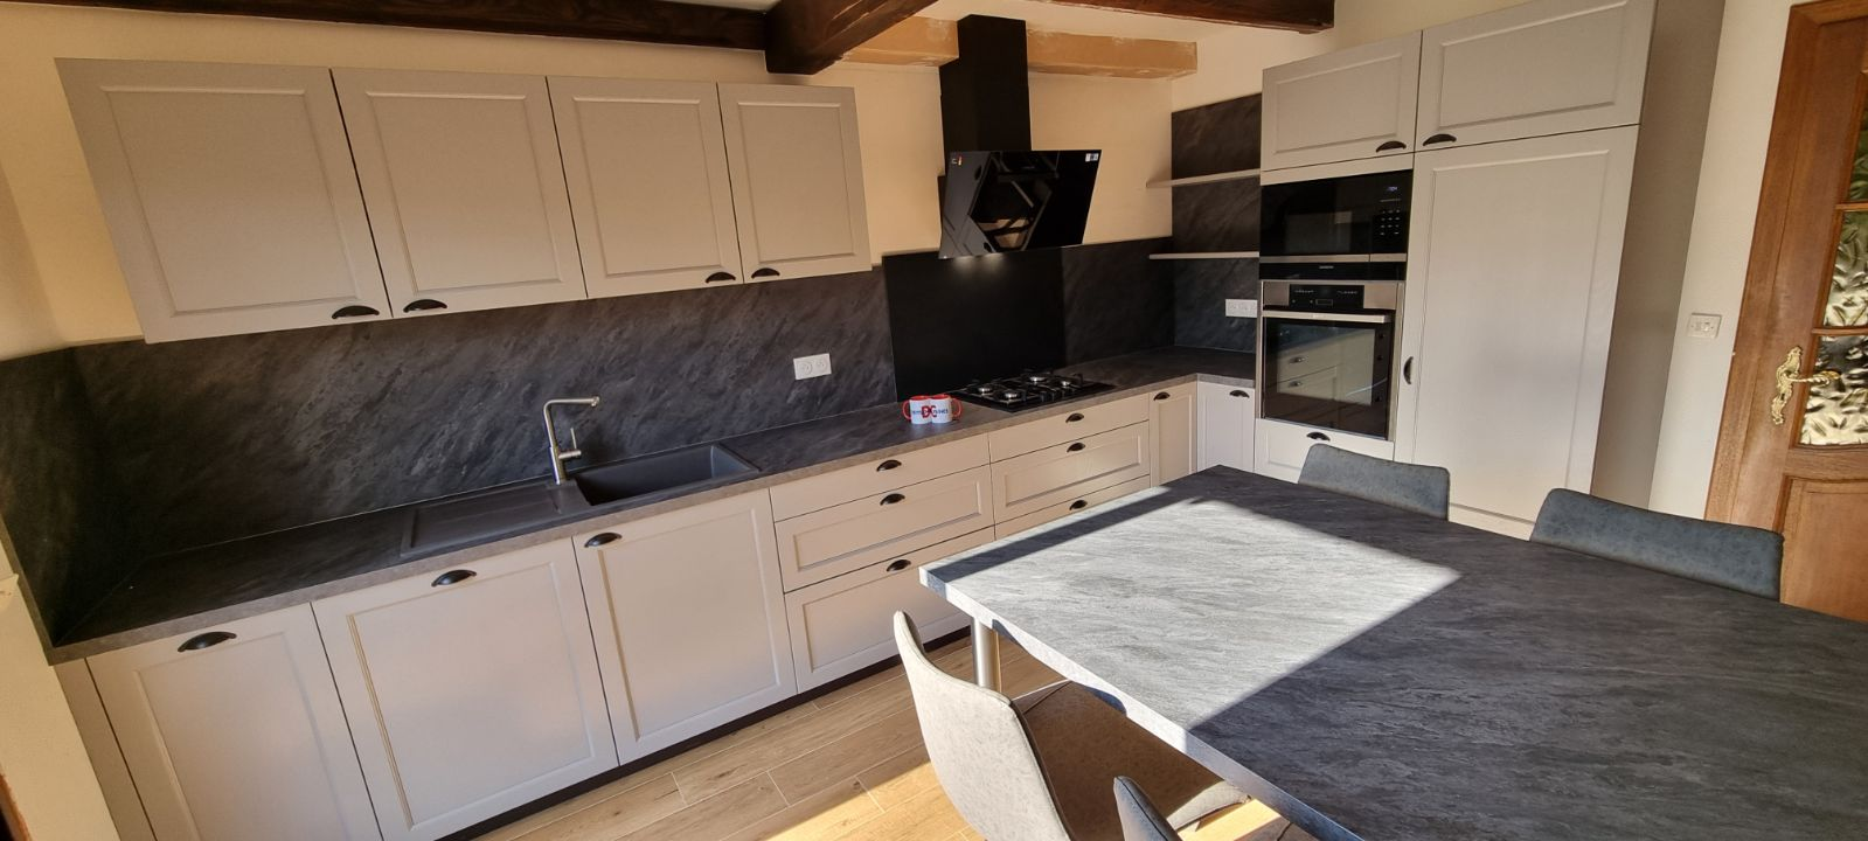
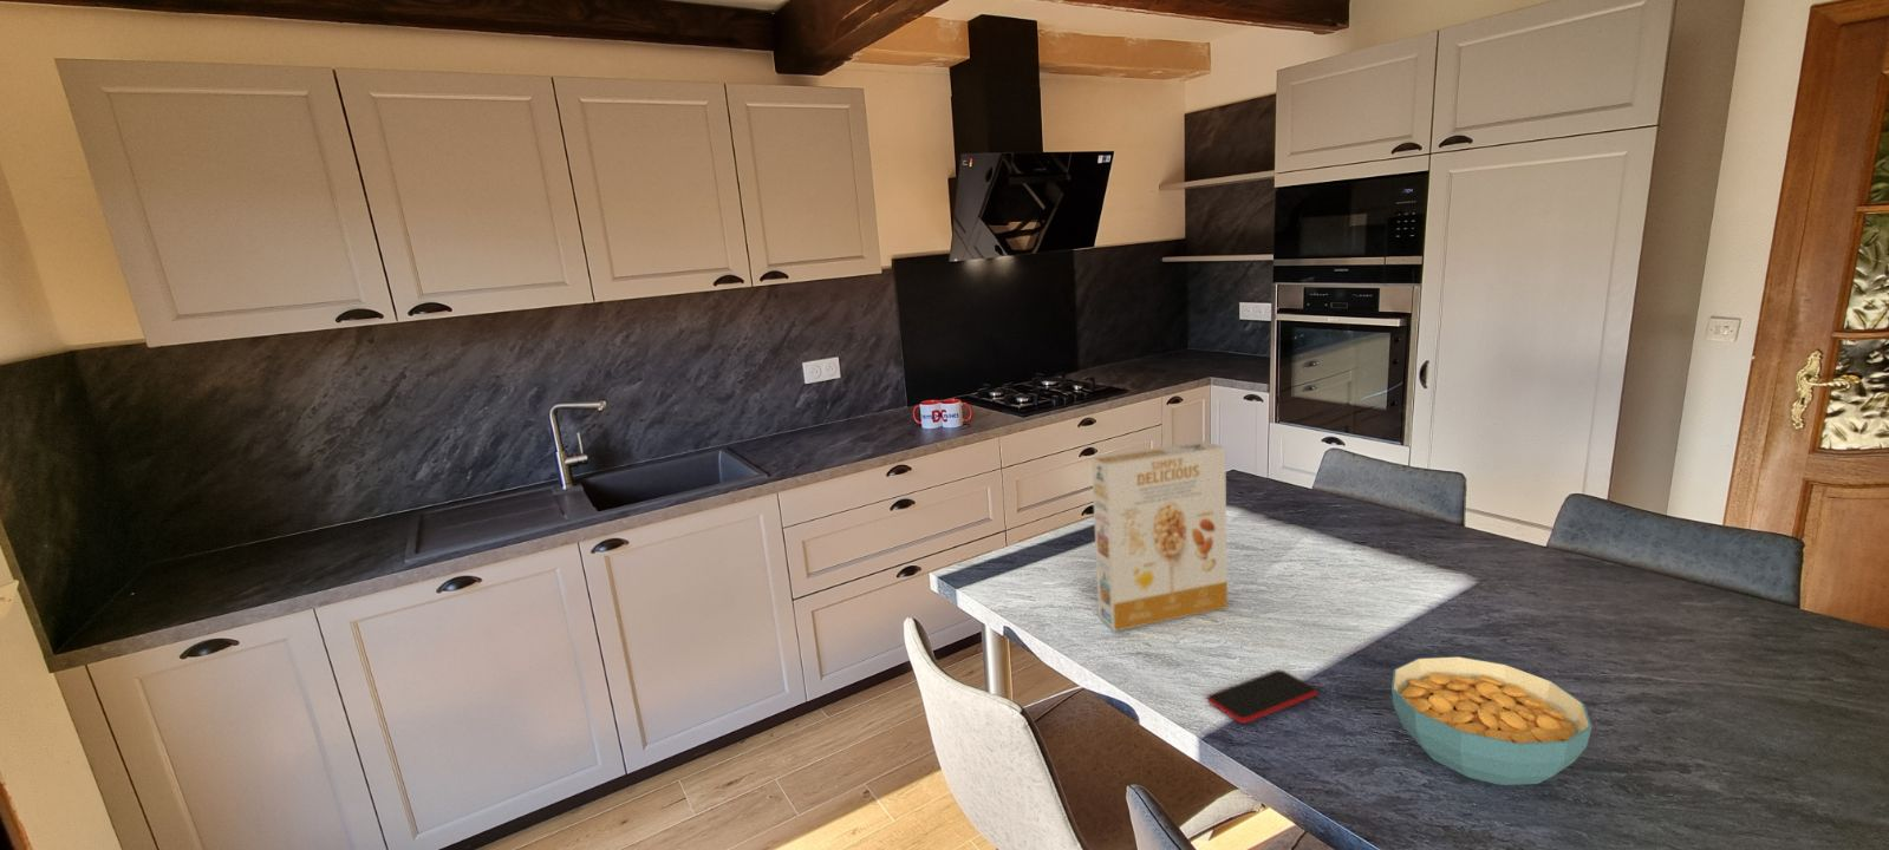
+ smartphone (1261, 695)
+ cereal bowl (1483, 731)
+ cereal box (1160, 533)
